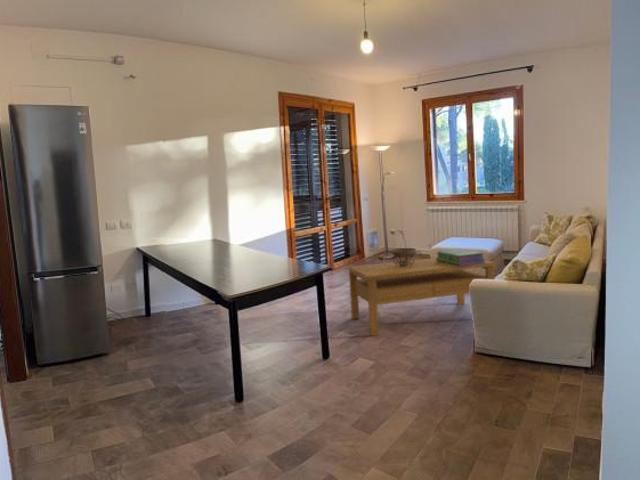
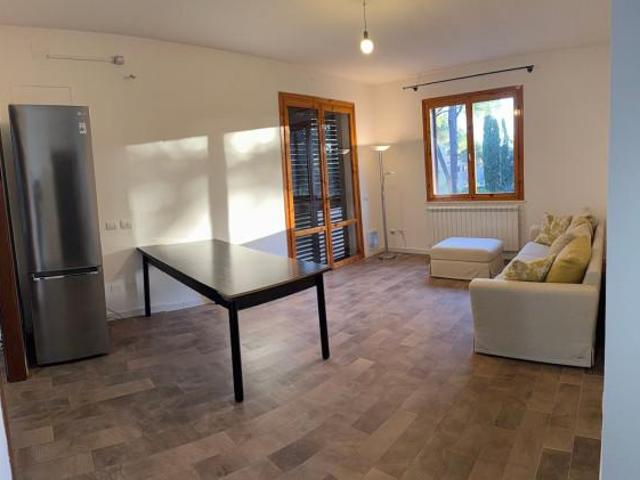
- stack of books (460, 256)
- decorative bowl (403, 257)
- coffee table (420, 291)
